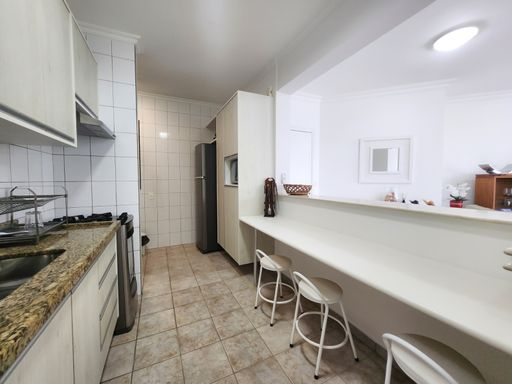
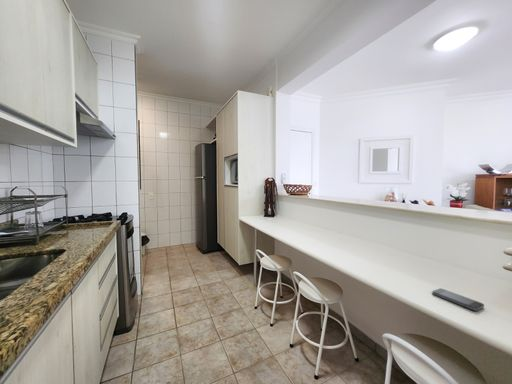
+ smartphone (456, 298)
